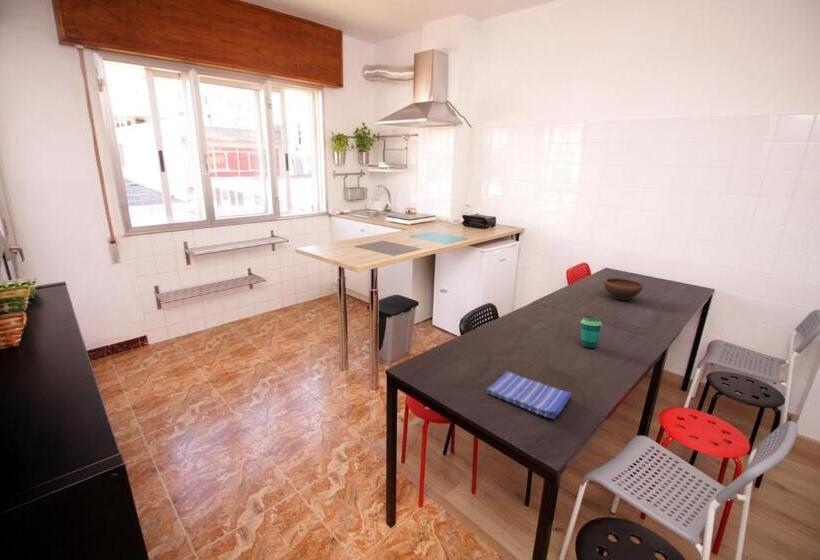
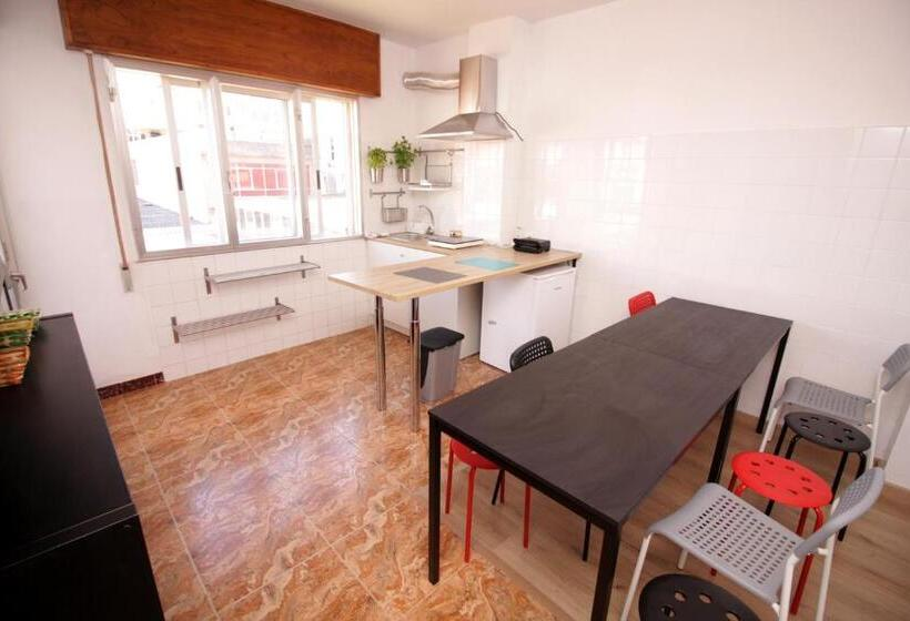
- dish towel (529, 392)
- cup (589, 332)
- bowl (622, 290)
